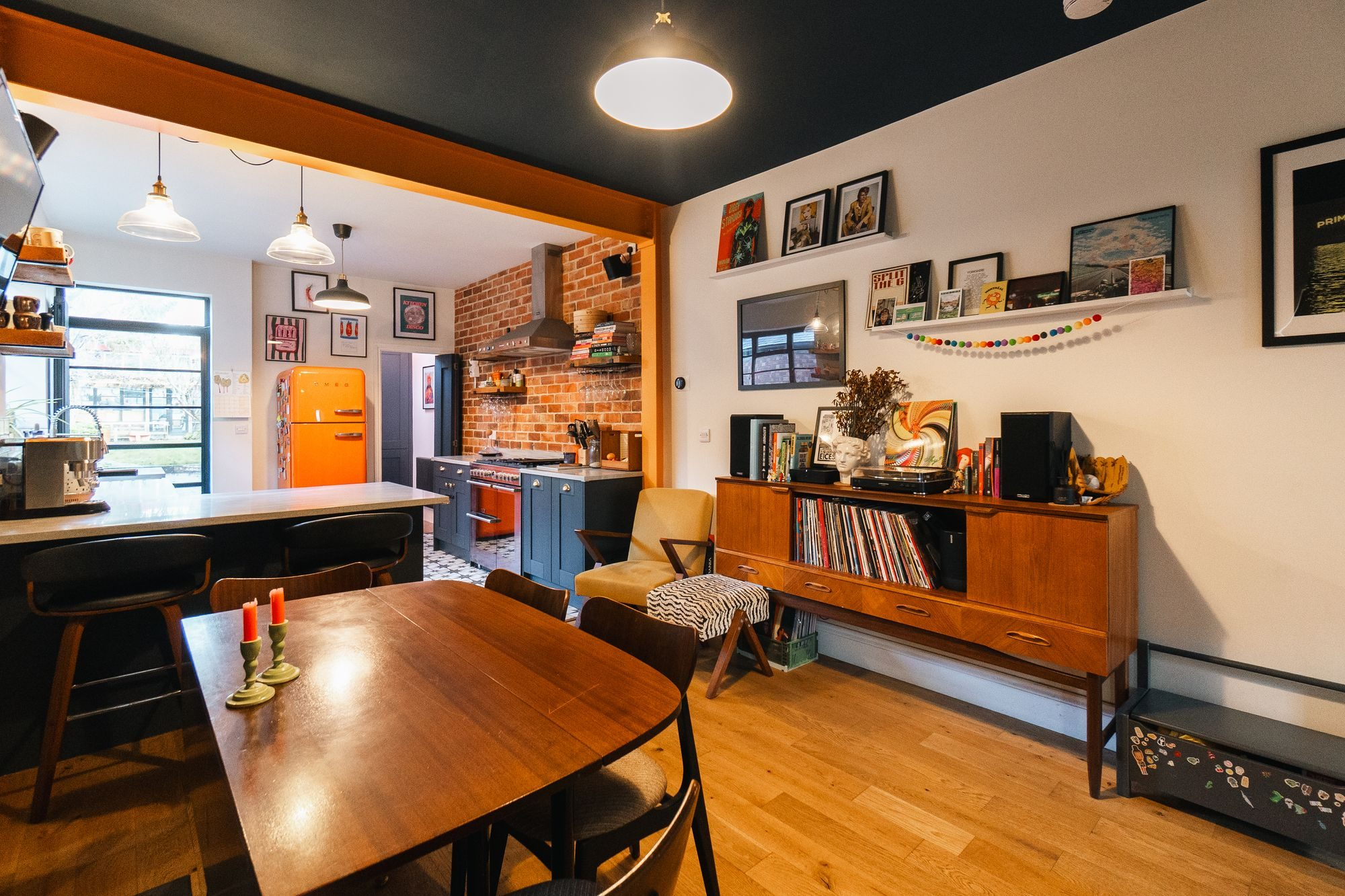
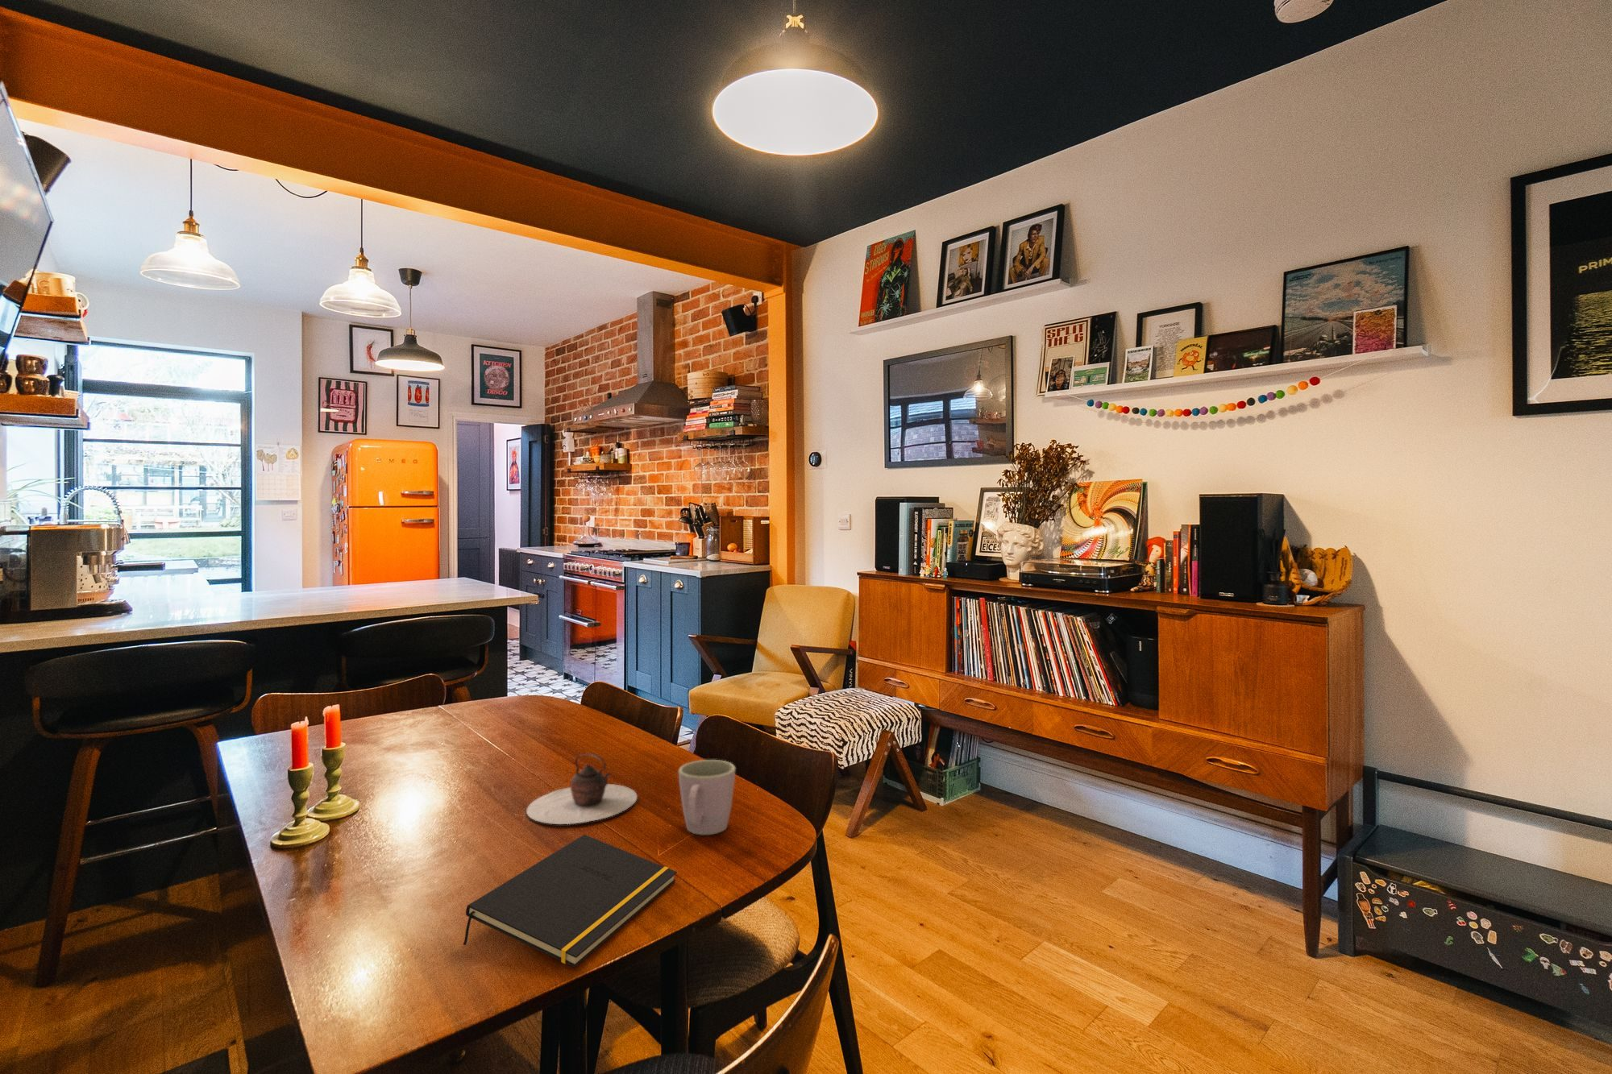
+ notepad (580, 892)
+ teapot (582, 778)
+ mug (704, 801)
